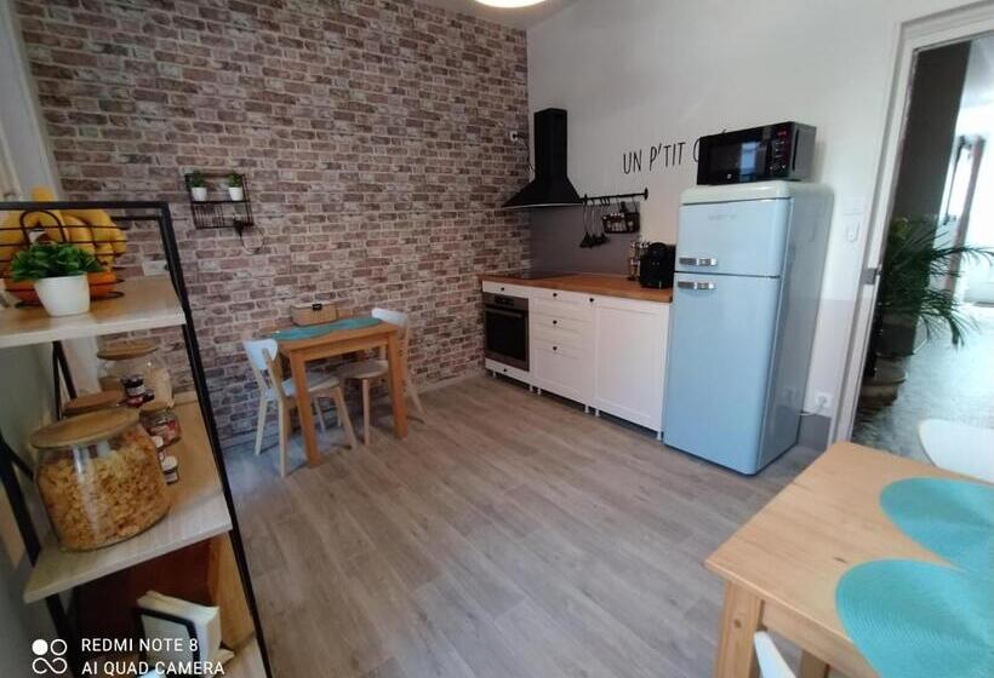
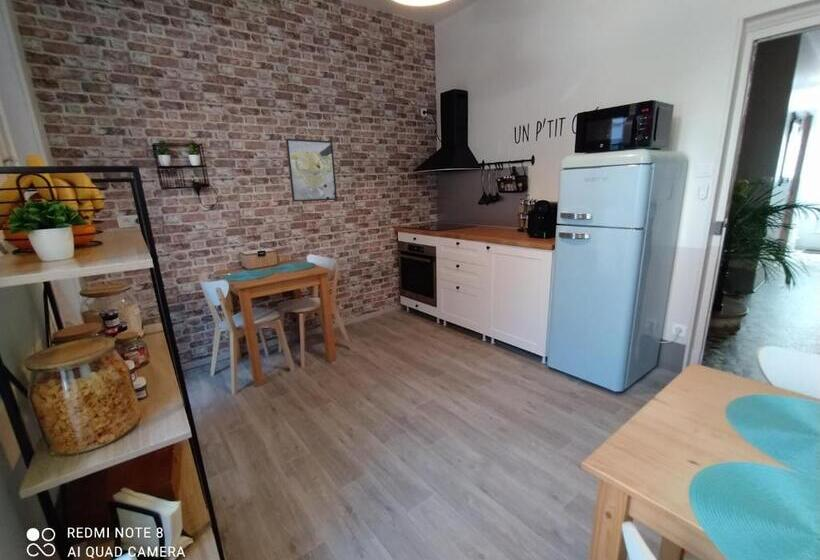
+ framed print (312, 171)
